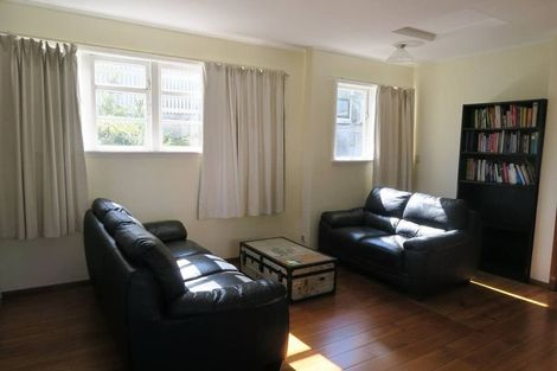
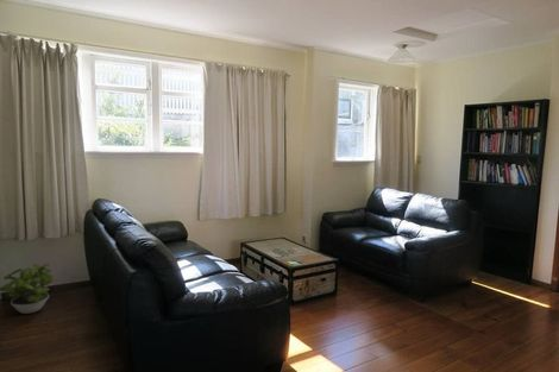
+ potted plant (26, 288)
